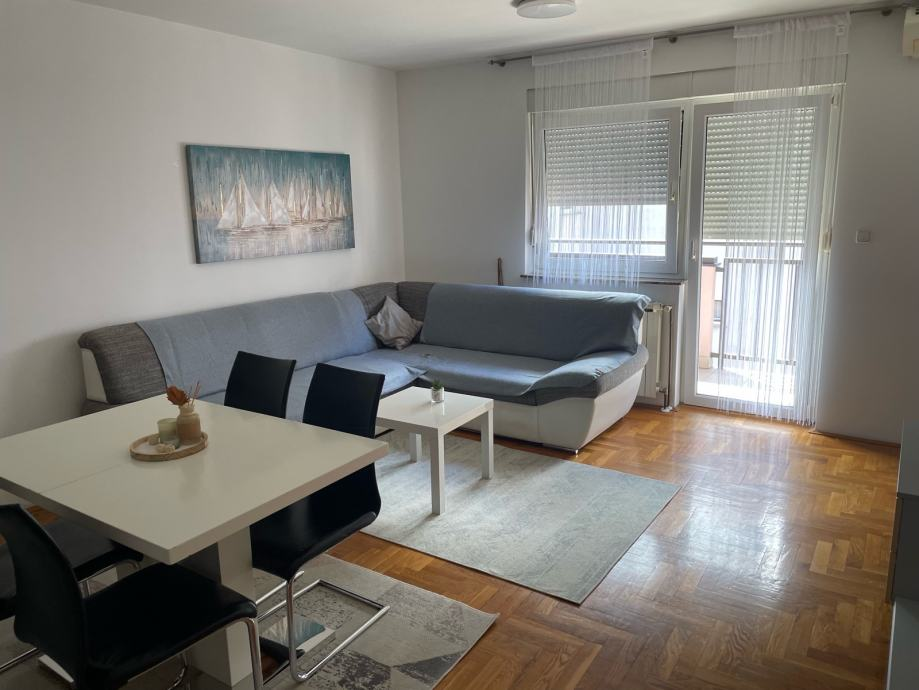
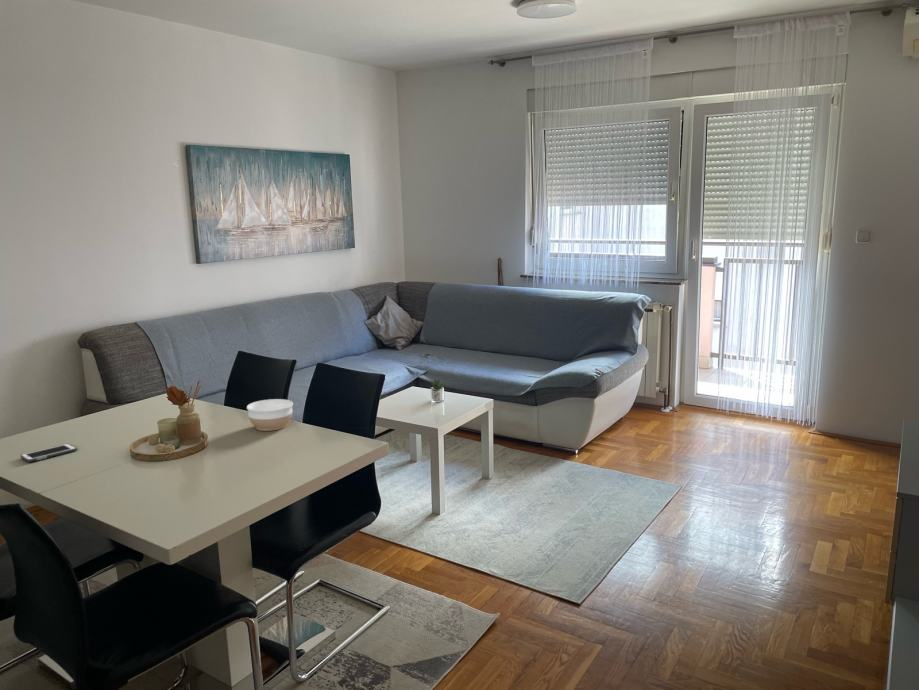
+ bowl (270, 415)
+ cell phone (49, 452)
